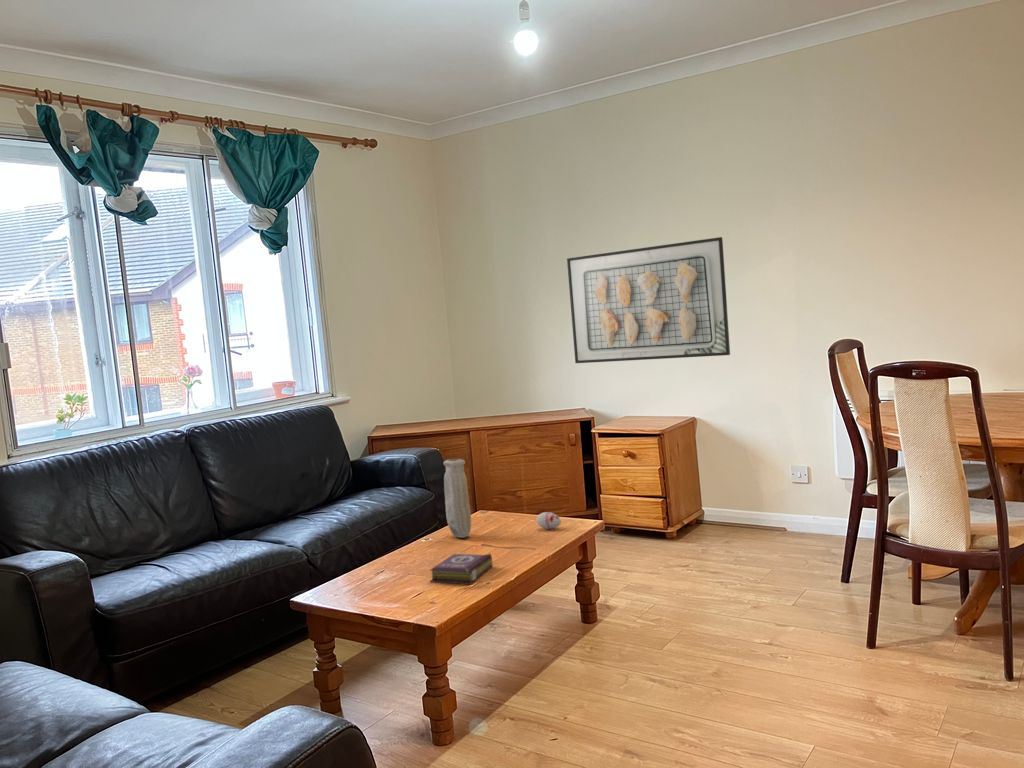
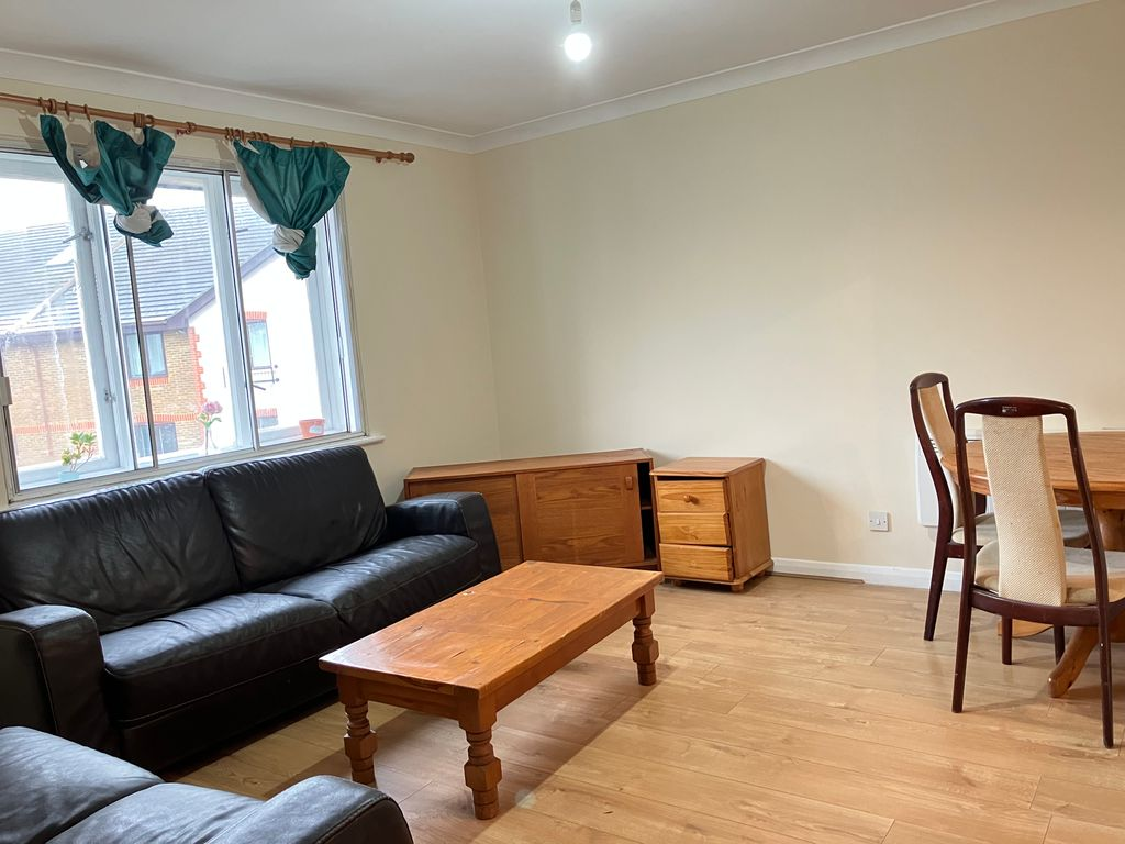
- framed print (644, 304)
- decorative egg (548, 520)
- vase (456, 498)
- book (461, 567)
